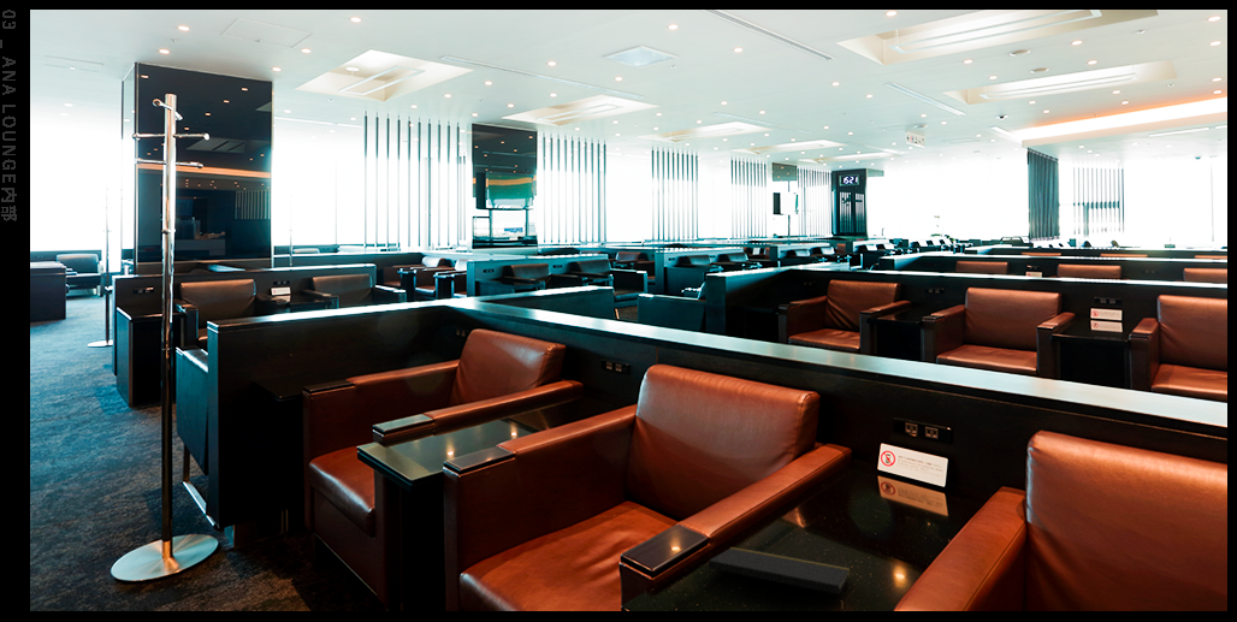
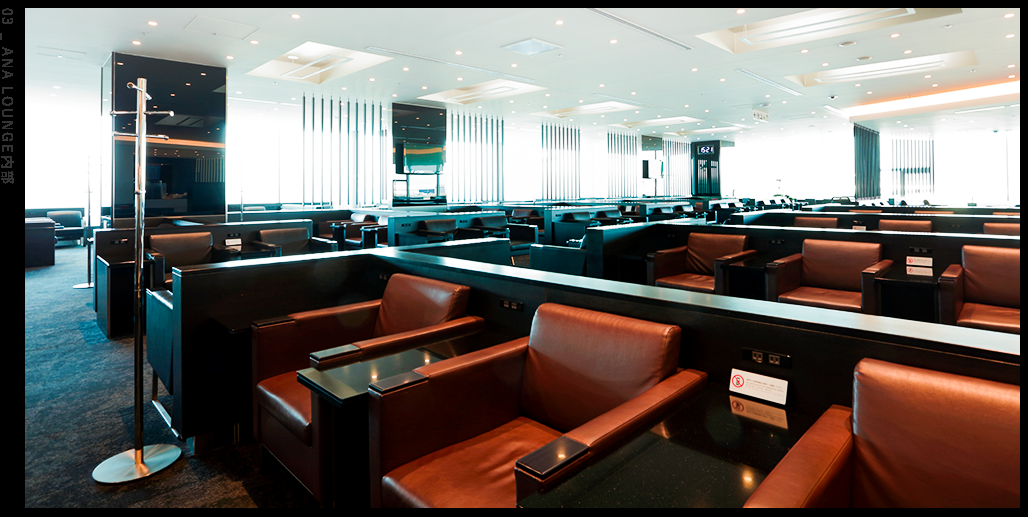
- notepad (780, 568)
